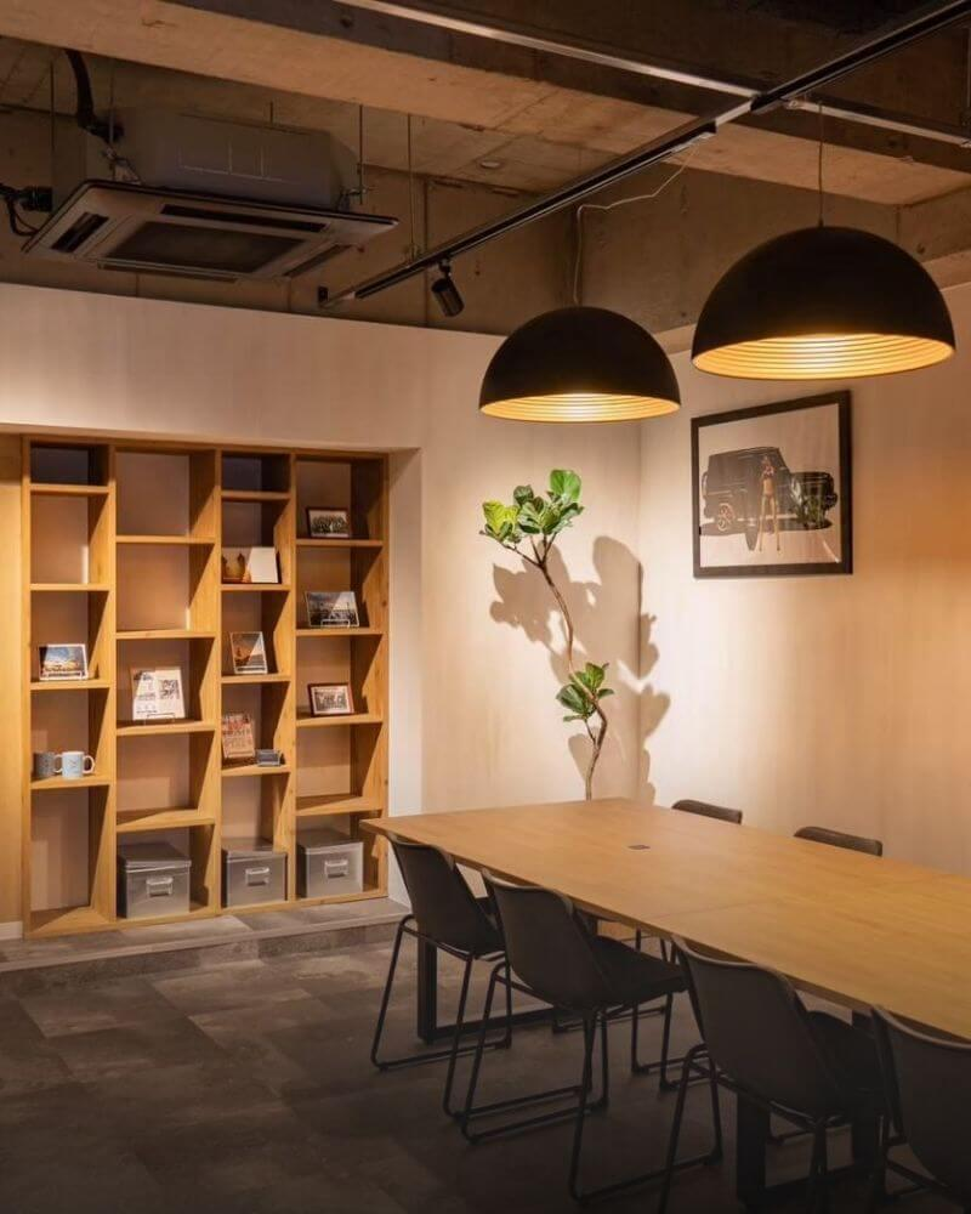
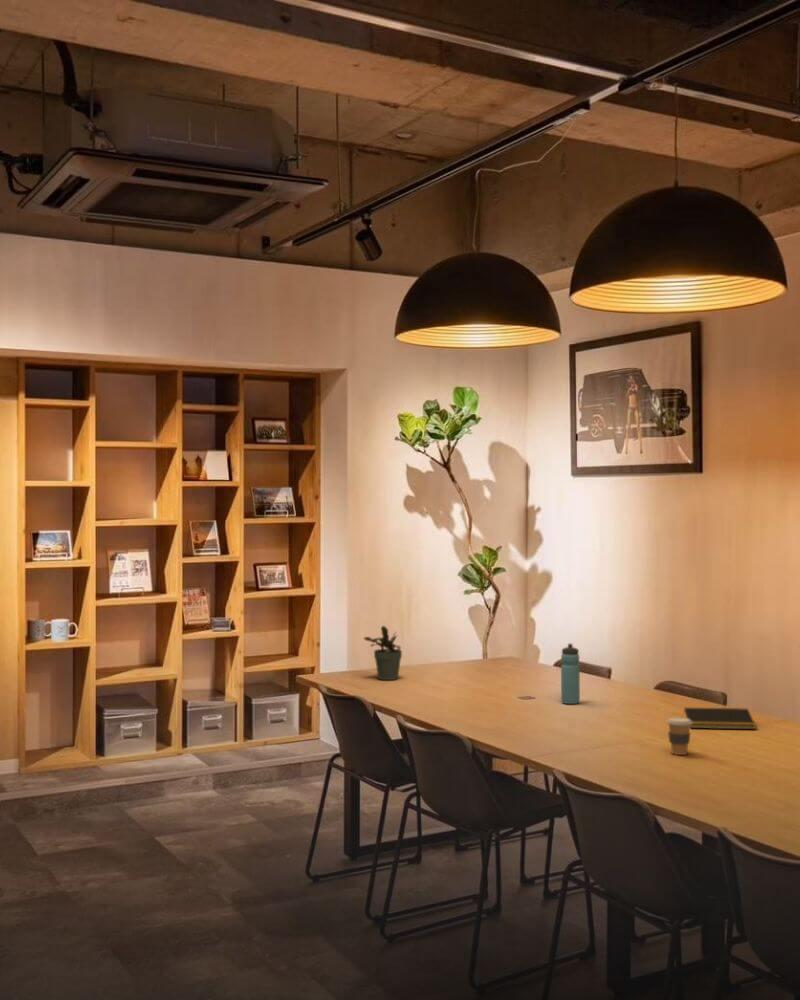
+ notepad (719, 718)
+ potted plant (383, 652)
+ water bottle (570, 673)
+ coffee cup (679, 736)
